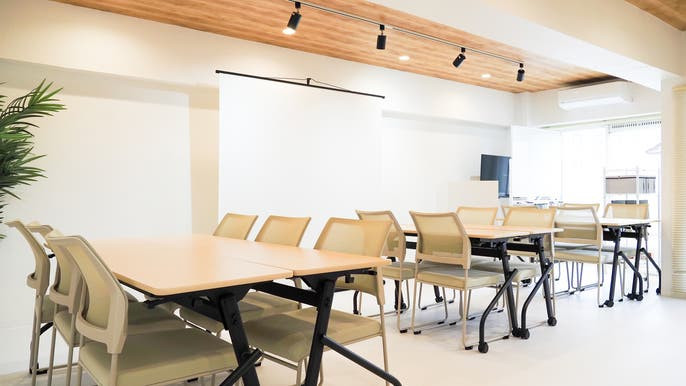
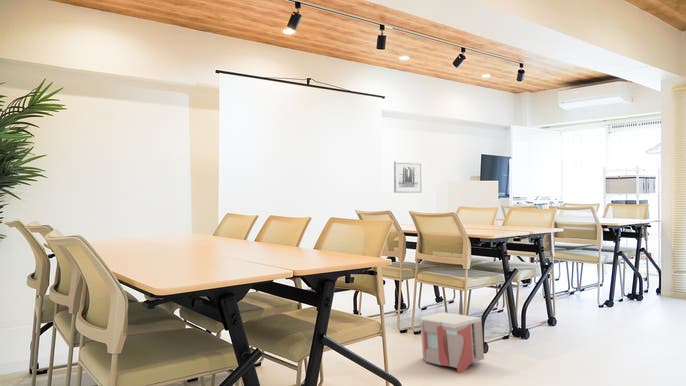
+ architectural model (449, 339)
+ wall art (408, 177)
